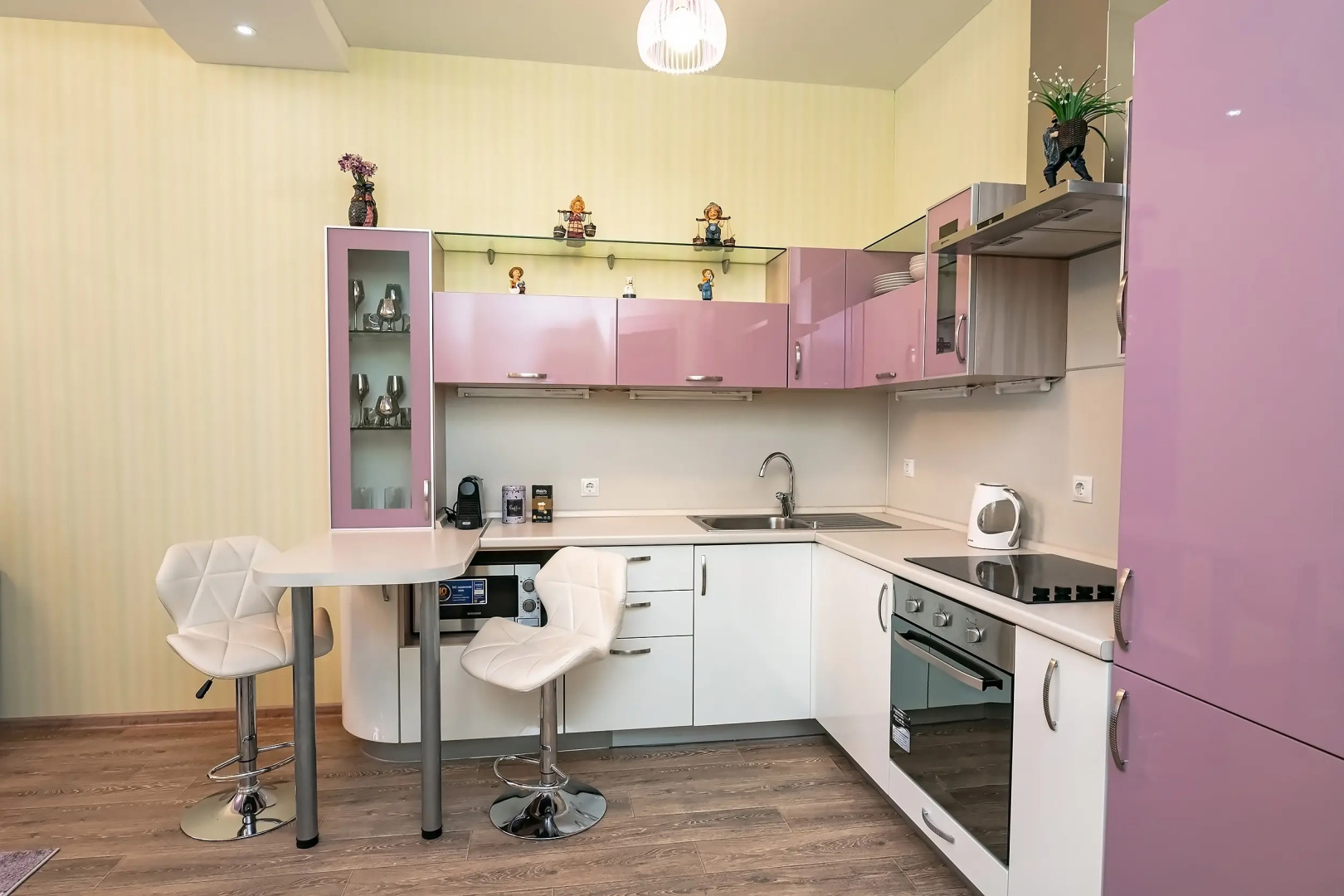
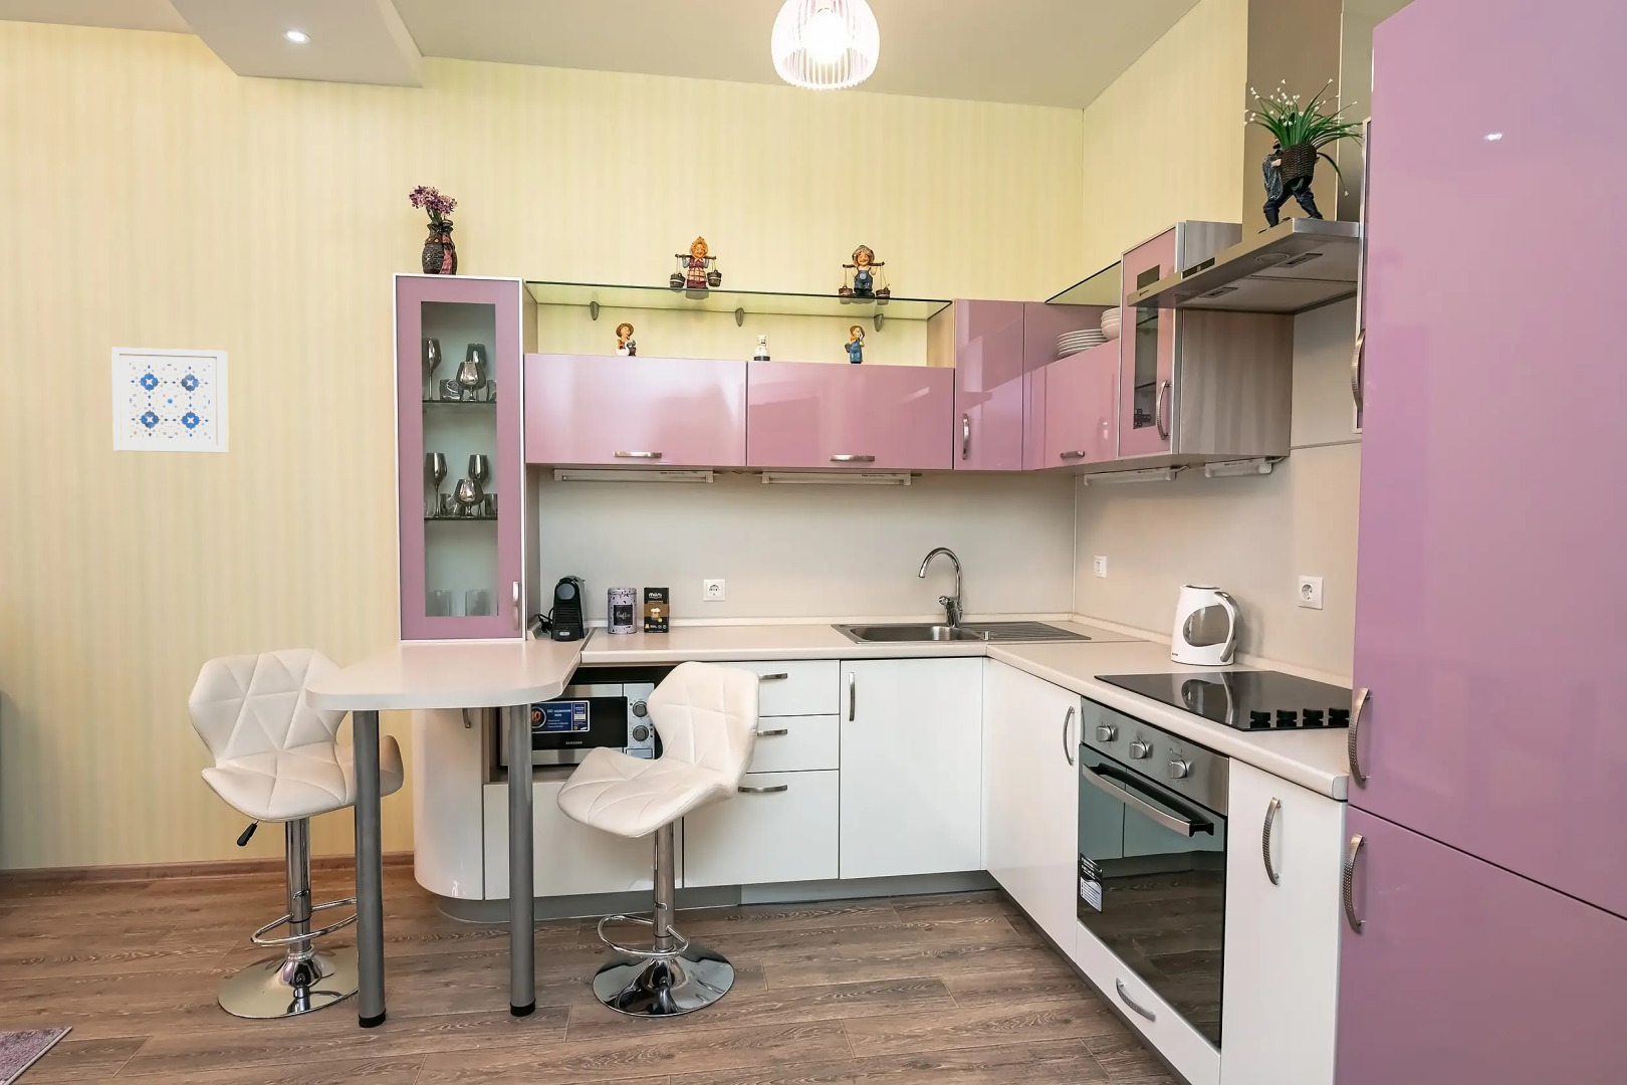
+ wall art (171, 400)
